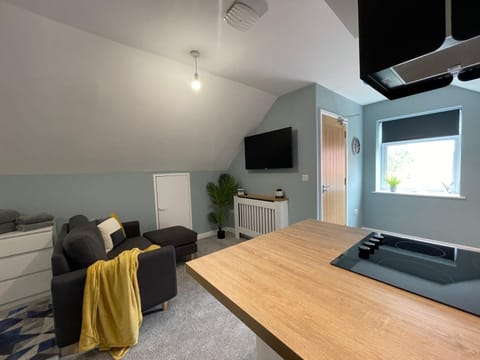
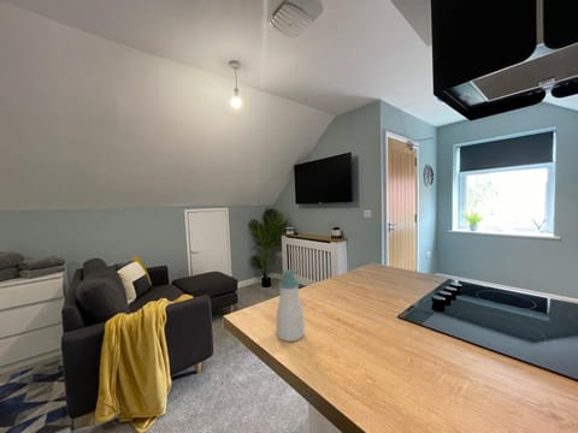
+ soap bottle (289, 303)
